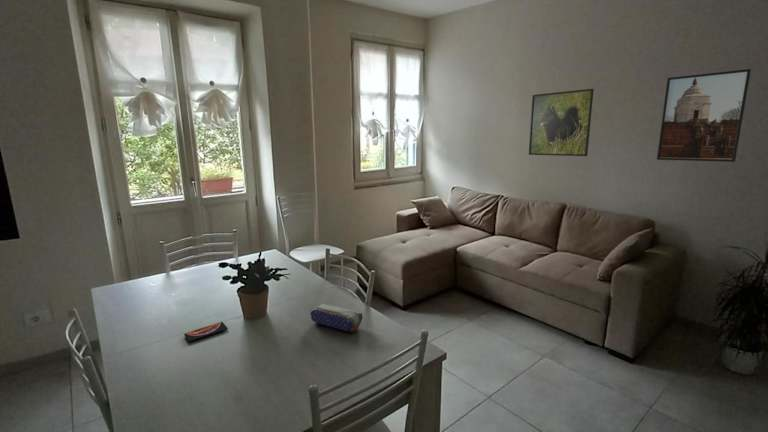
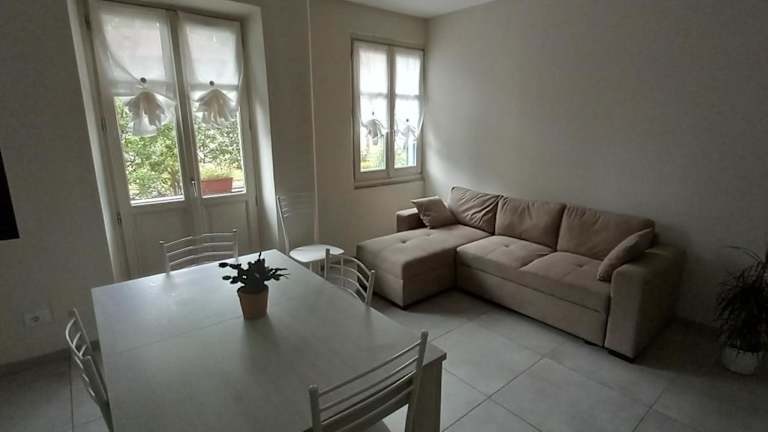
- pencil case (336, 316)
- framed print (700, 118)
- smartphone (206, 331)
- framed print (558, 124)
